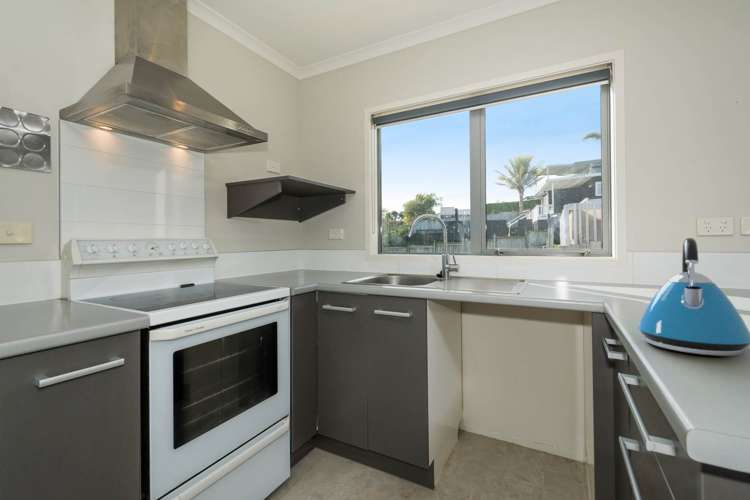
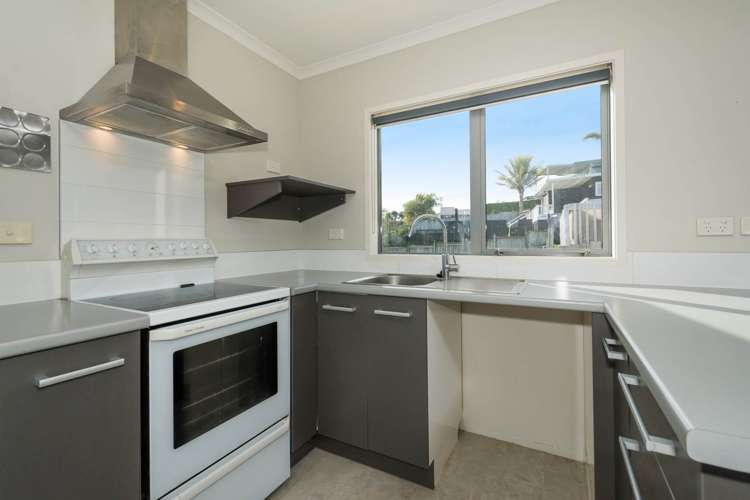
- kettle (690, 291)
